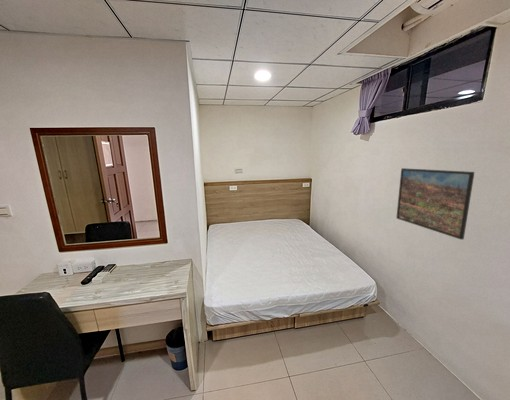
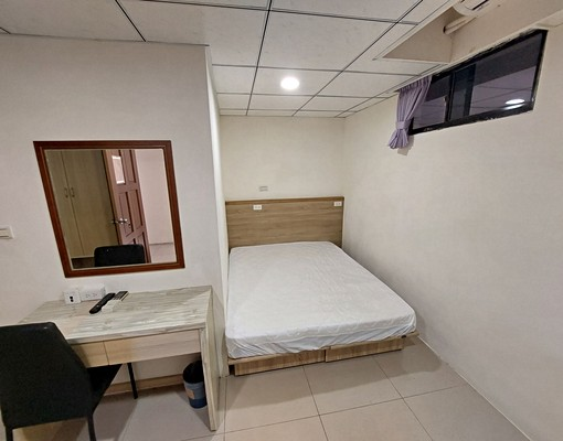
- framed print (428, 199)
